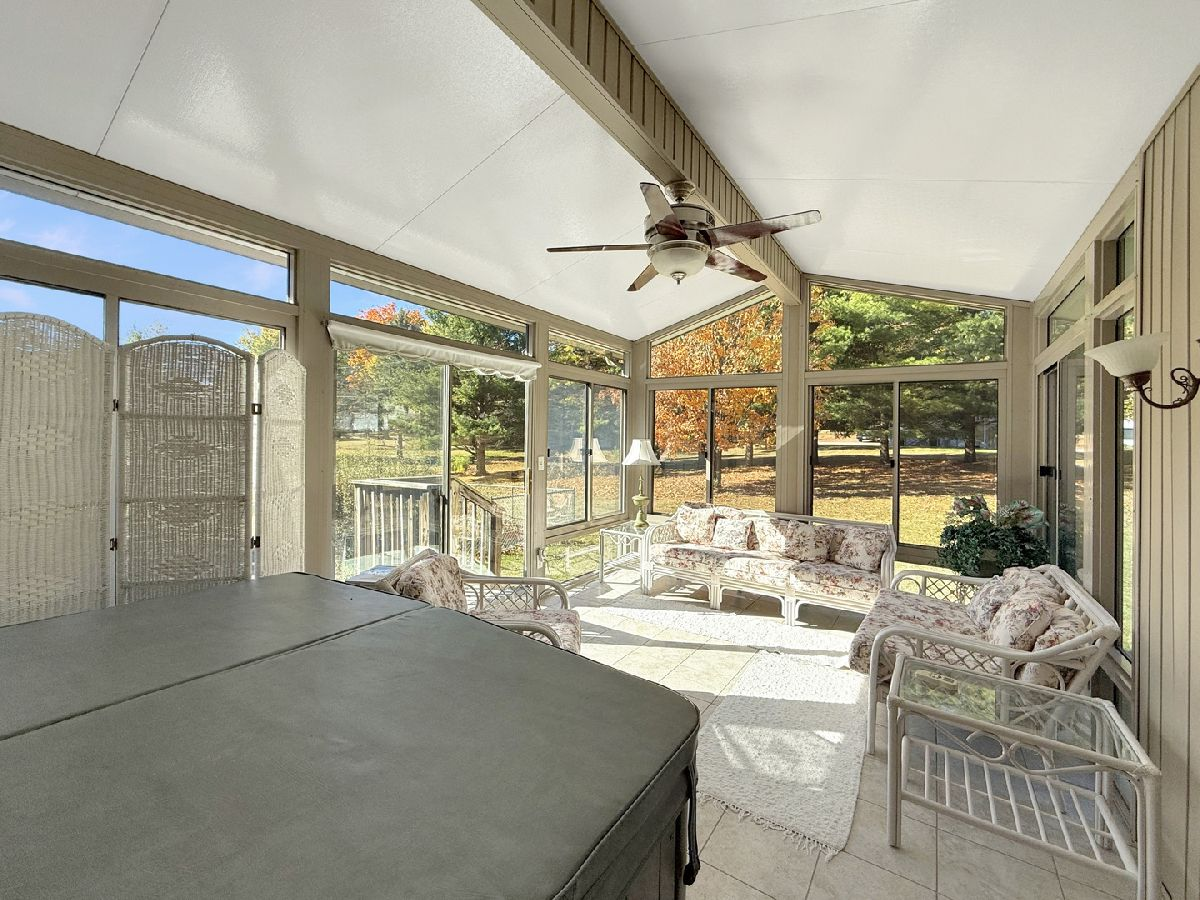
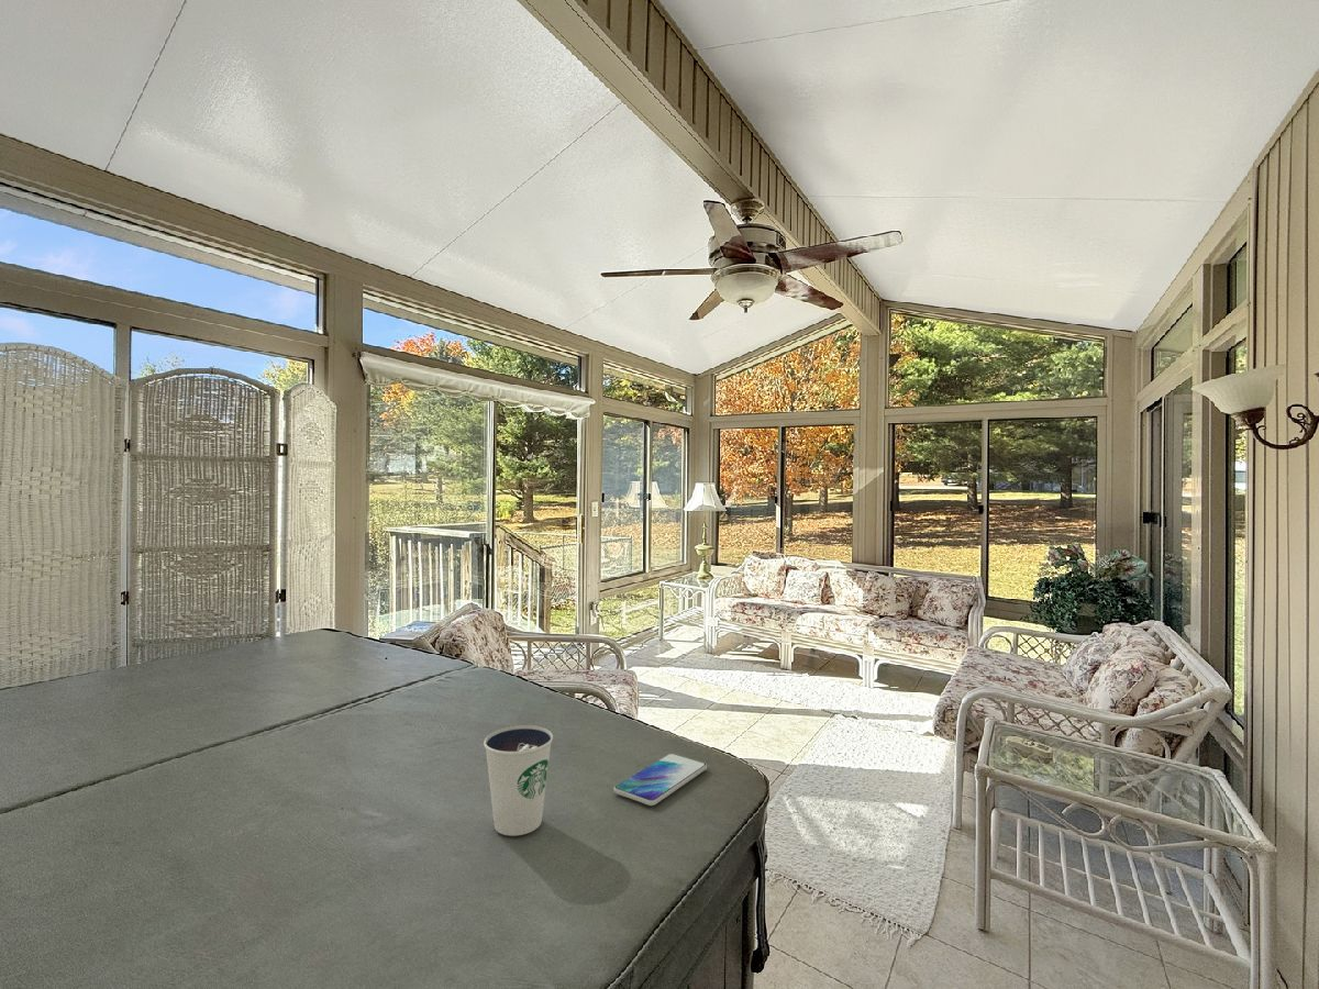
+ dixie cup (518, 780)
+ smartphone (662, 777)
